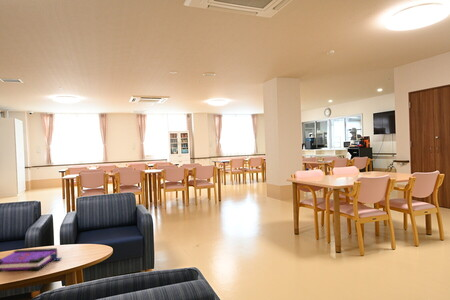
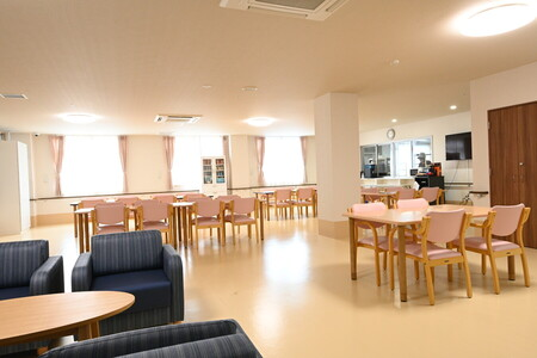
- board game (30, 259)
